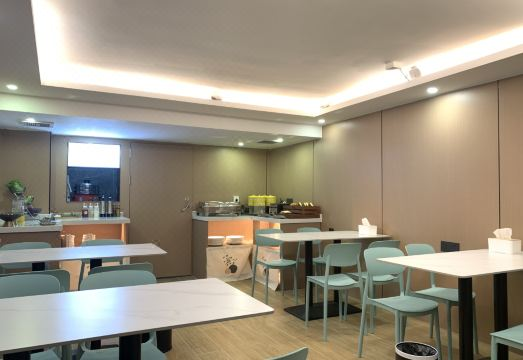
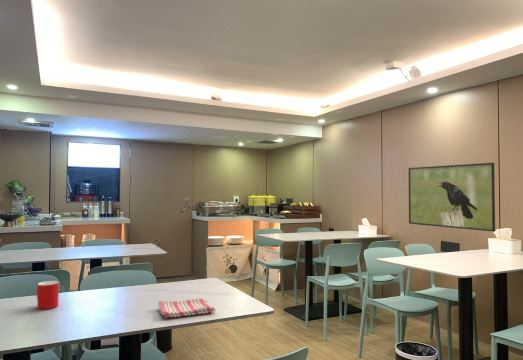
+ cup (45, 294)
+ dish towel (186, 306)
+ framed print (447, 196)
